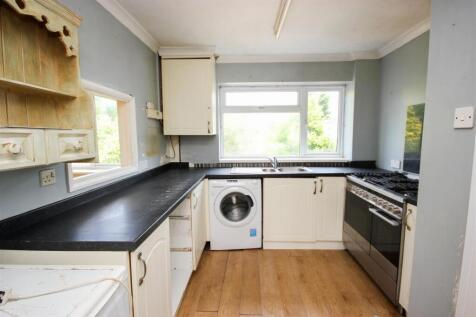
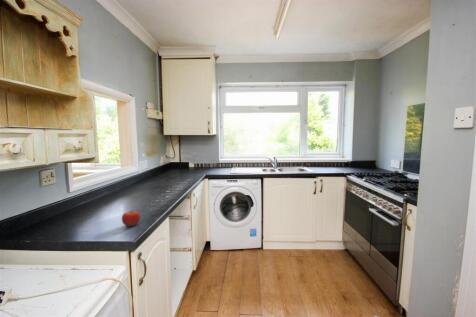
+ fruit (131, 217)
